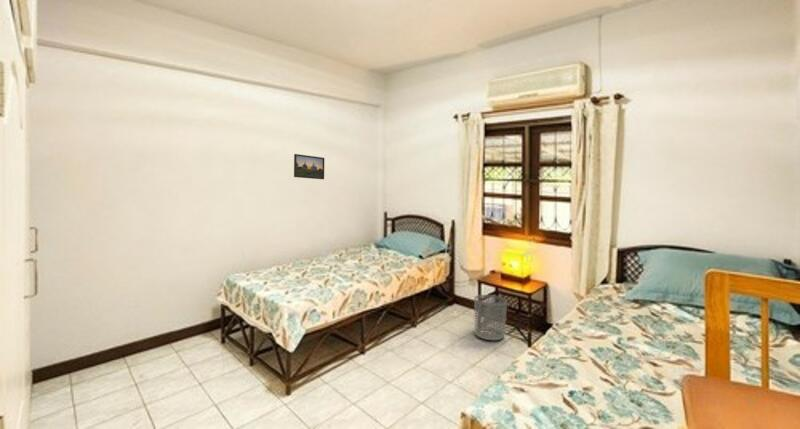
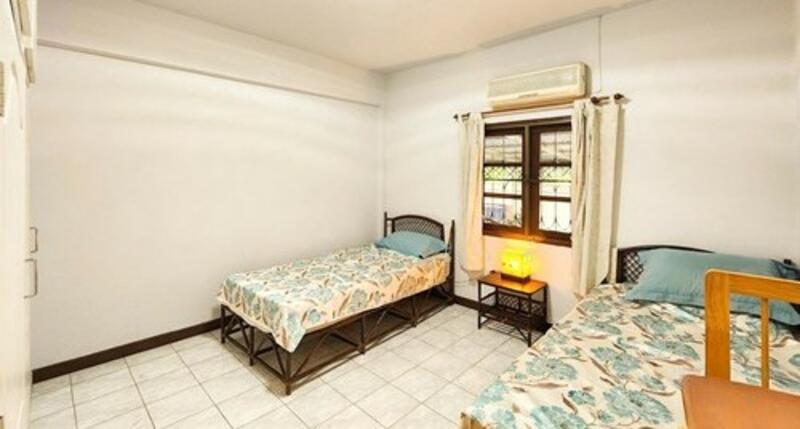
- waste bin (490, 317)
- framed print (309, 167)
